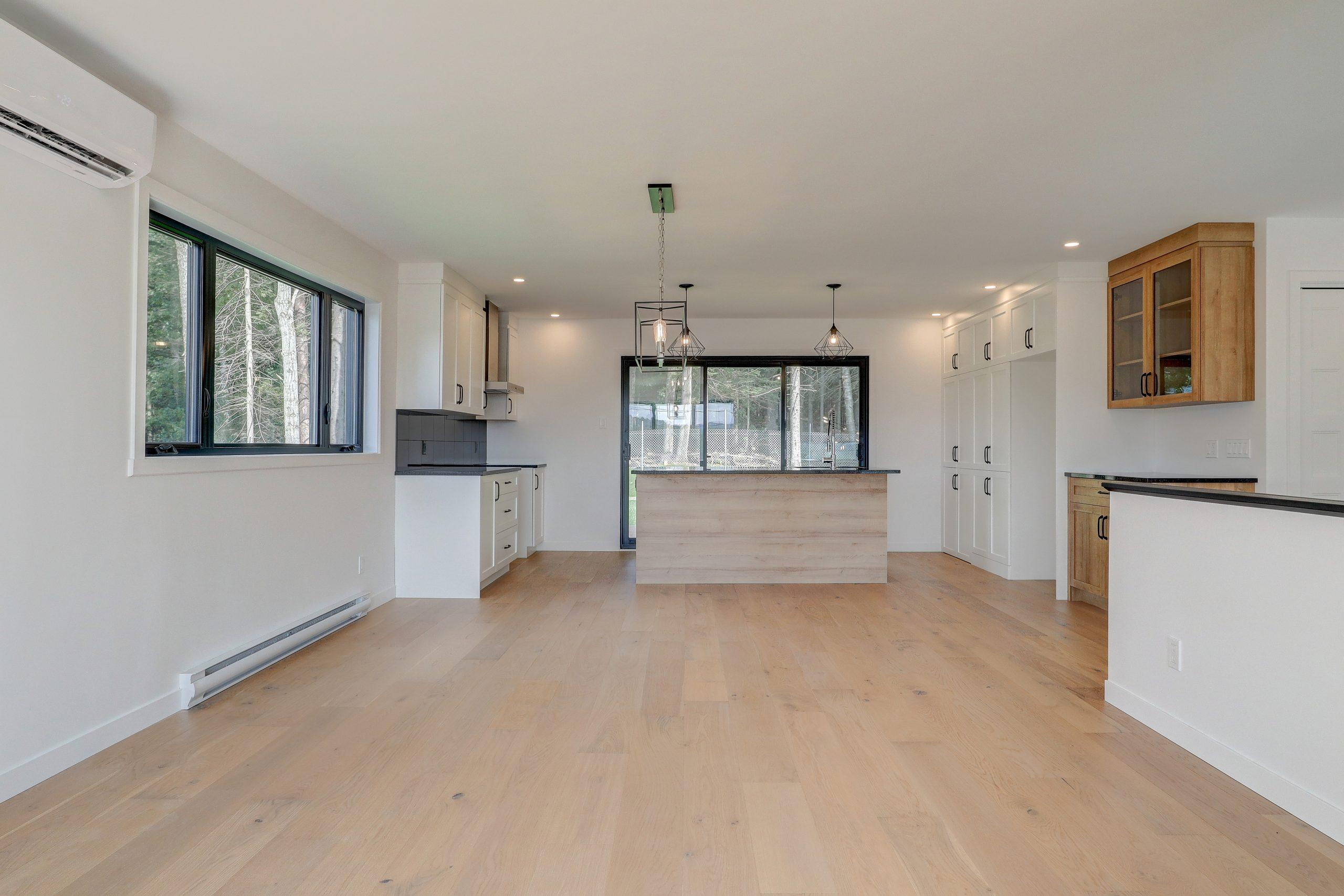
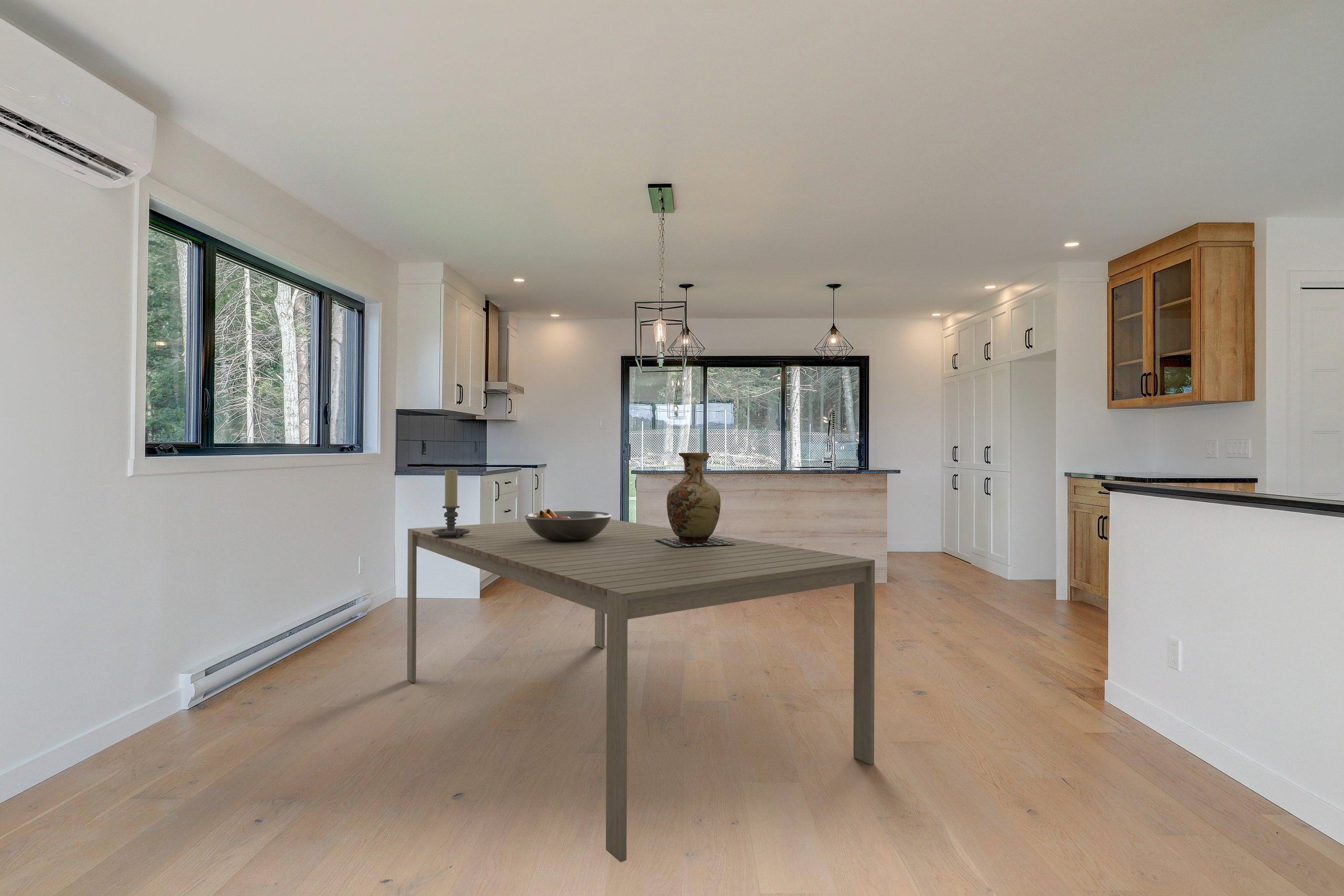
+ vase (694, 497)
+ dining table (604, 628)
+ fruit bowl (568, 523)
+ candle holder (452, 502)
